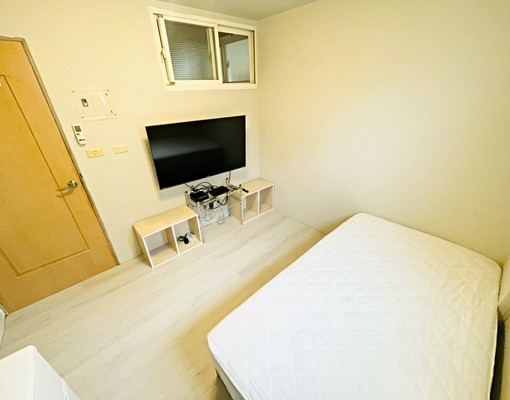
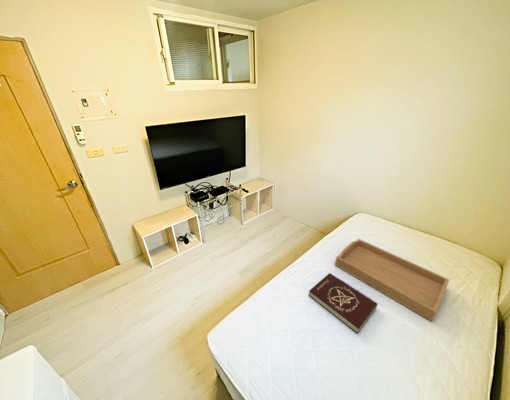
+ serving tray (387, 270)
+ book (341, 298)
